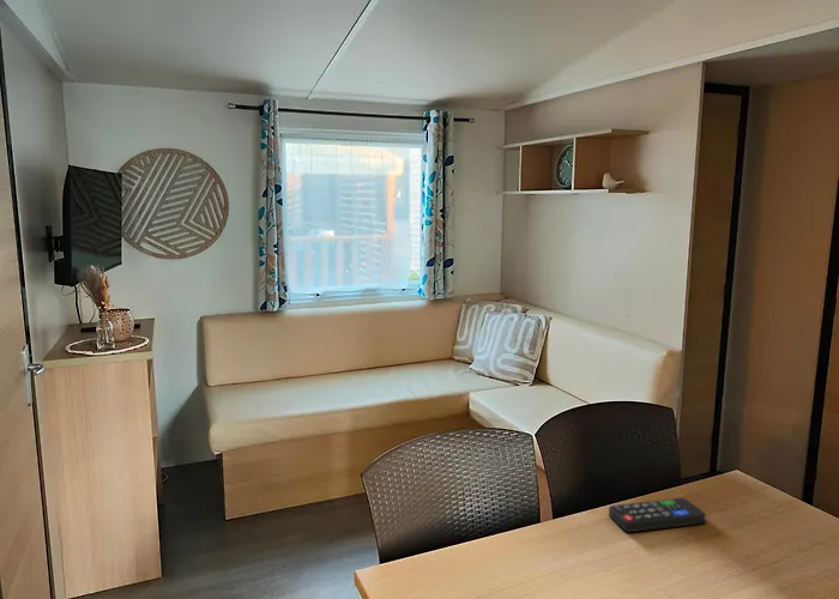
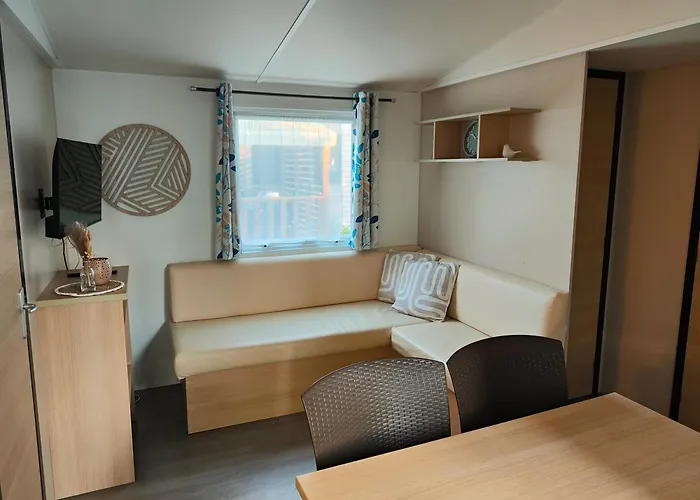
- remote control (656, 513)
